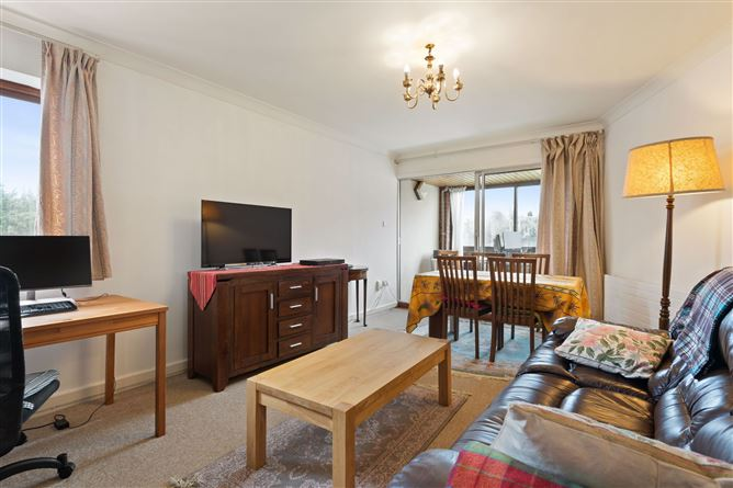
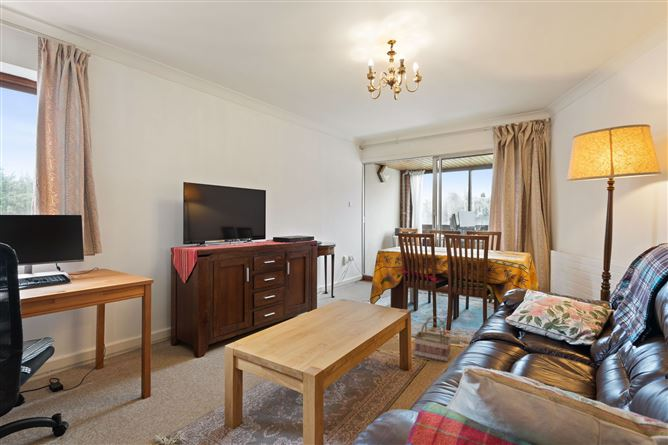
+ basket (432, 337)
